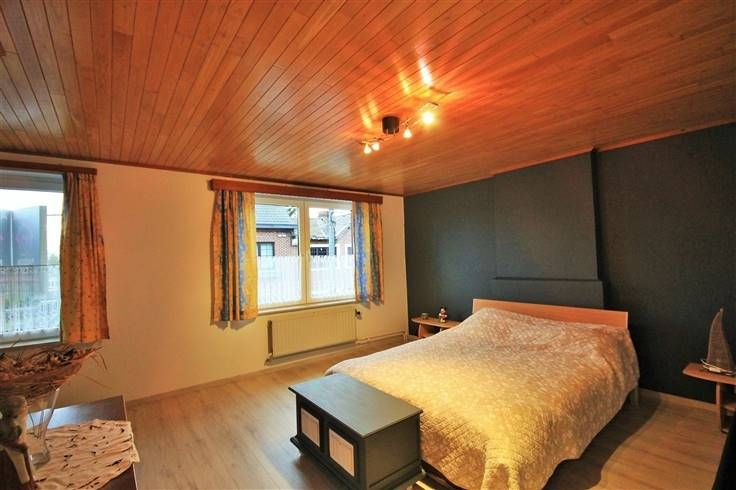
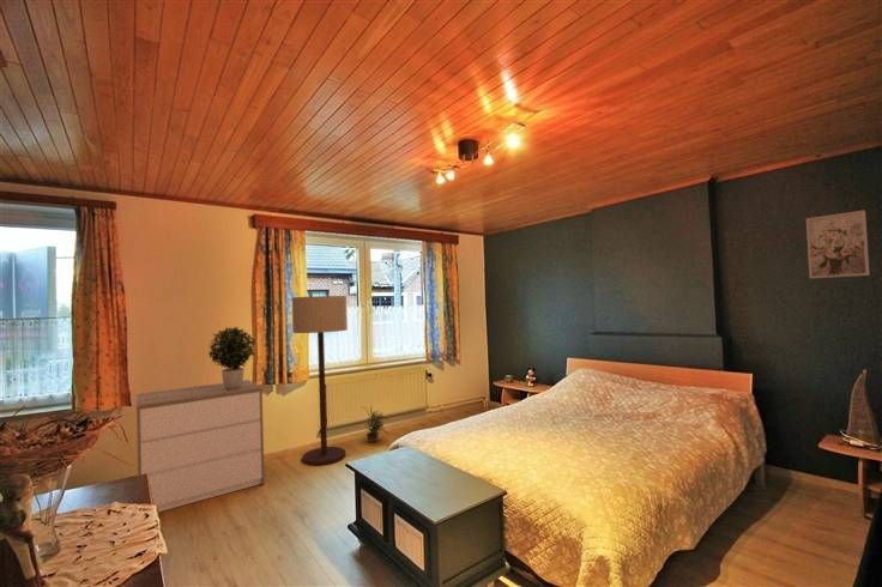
+ potted plant (232, 357)
+ dresser (200, 438)
+ wall art (835, 246)
+ potted plant (374, 423)
+ floor lamp (321, 376)
